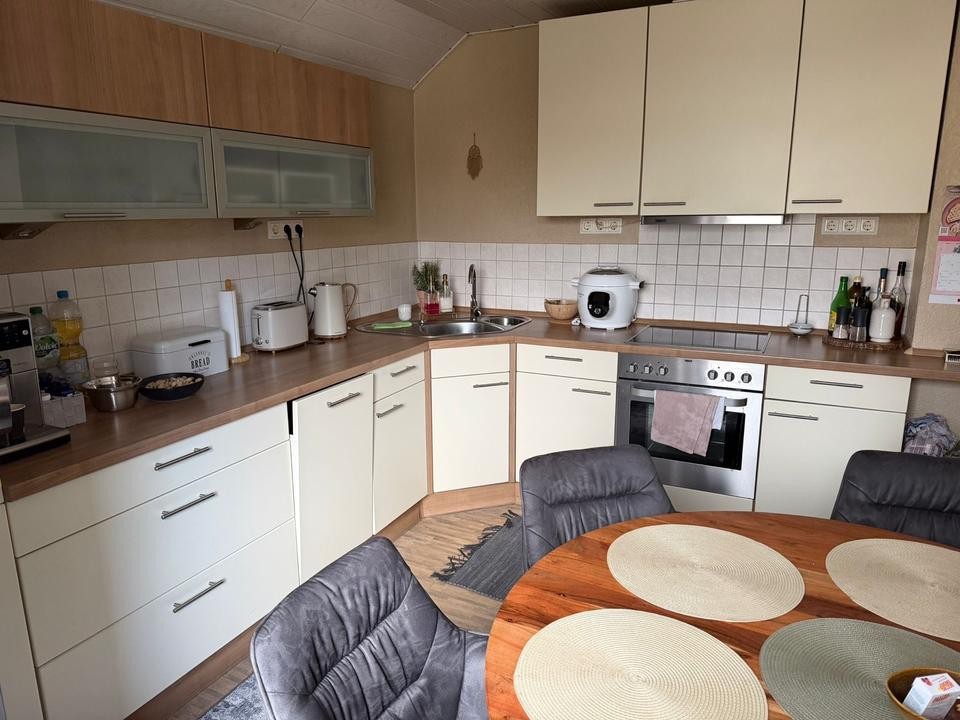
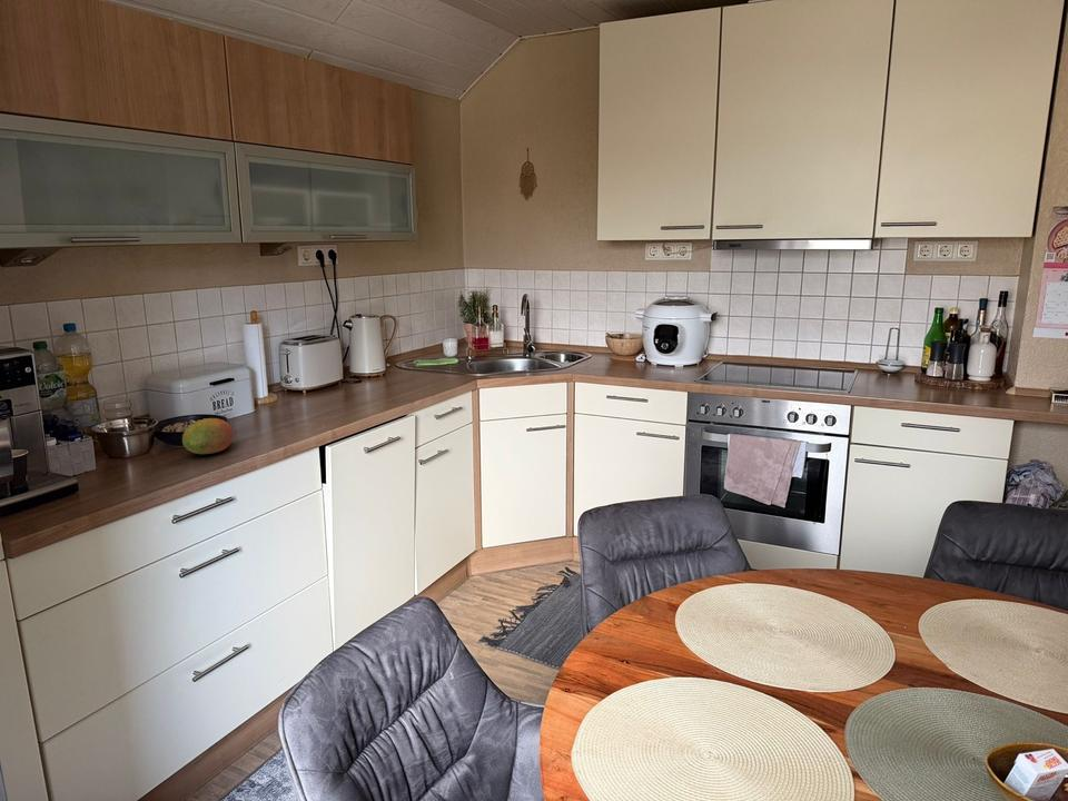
+ fruit (208, 436)
